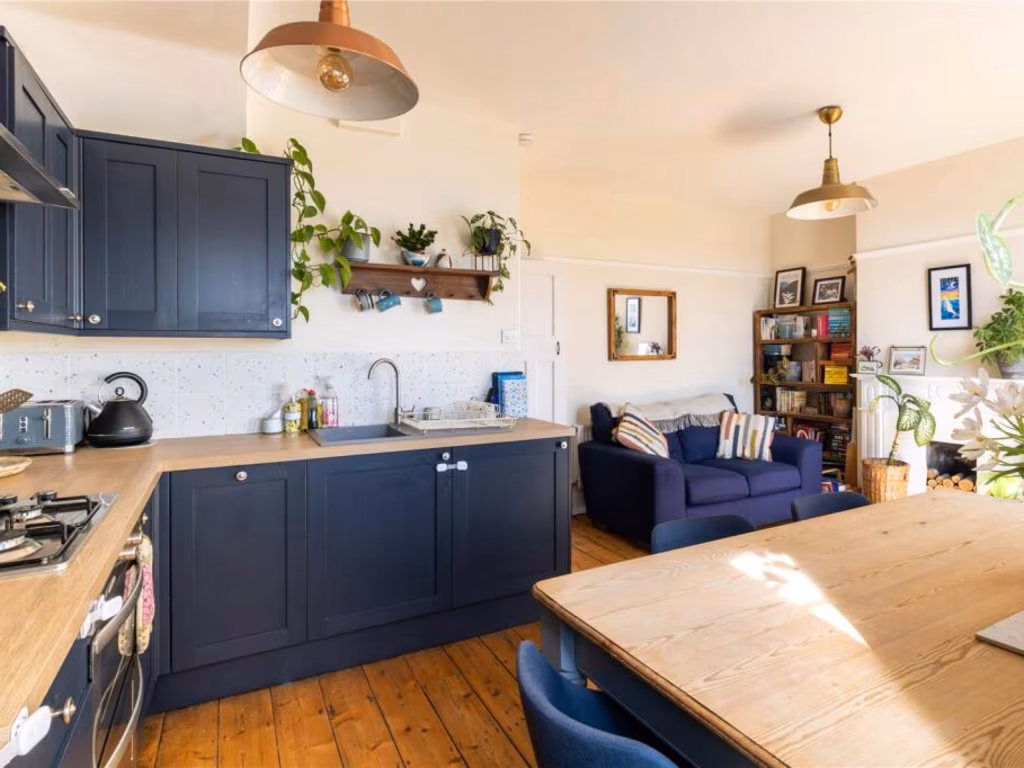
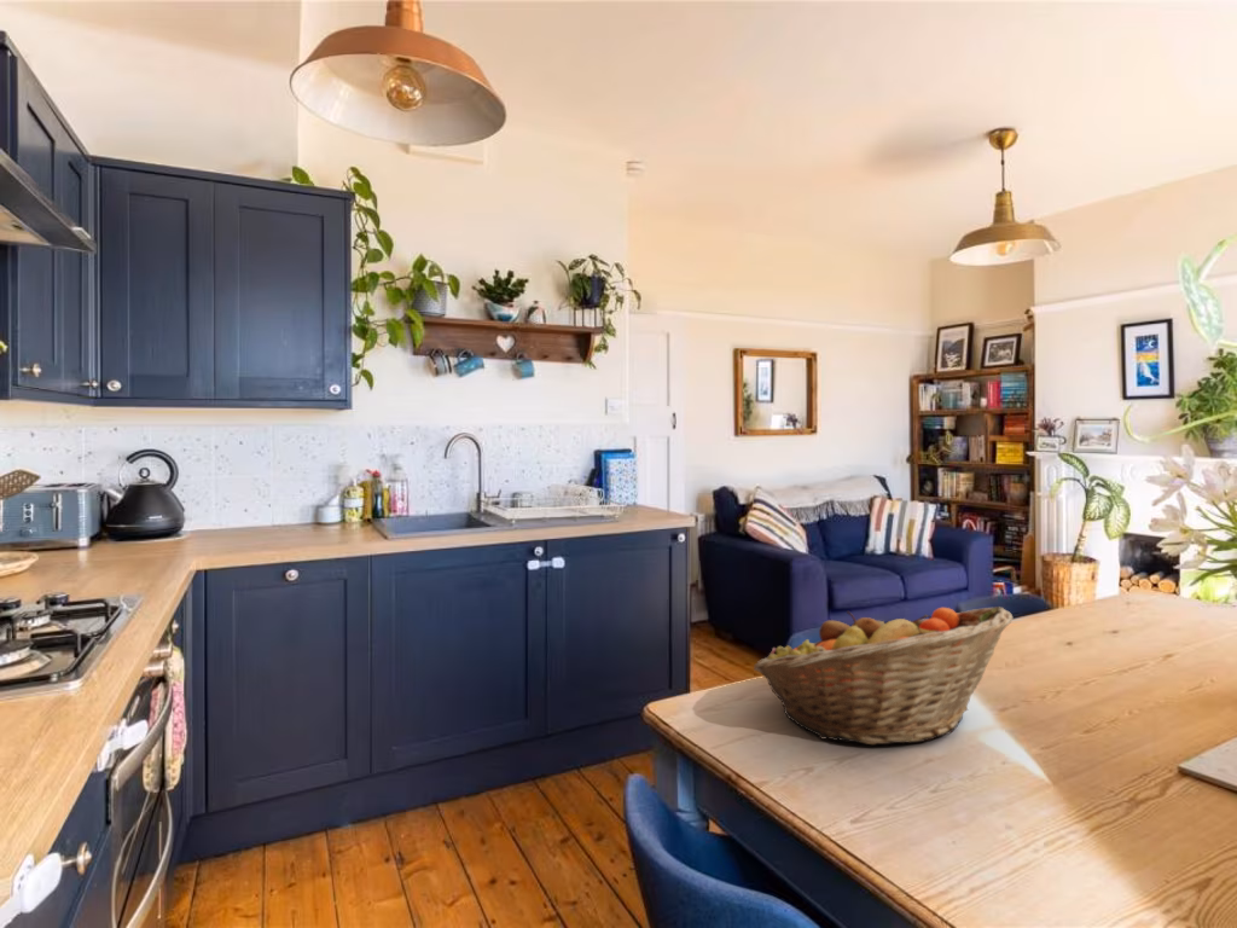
+ fruit basket (882, 659)
